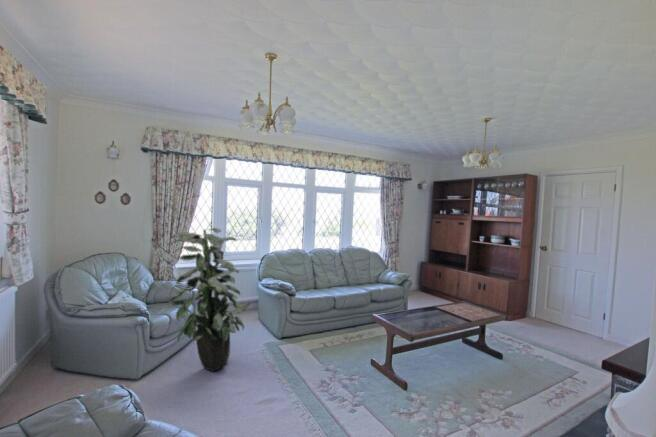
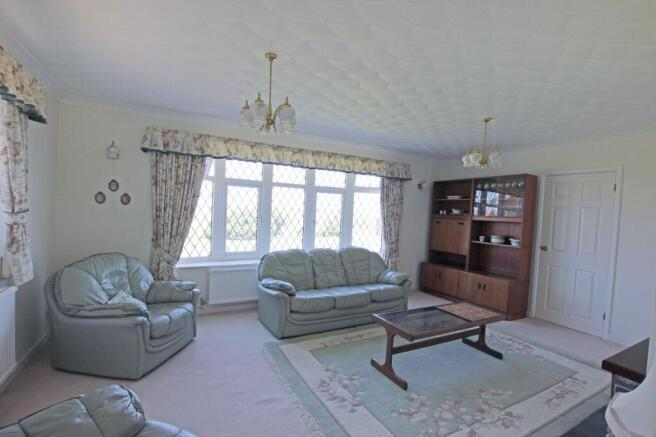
- indoor plant (209, 297)
